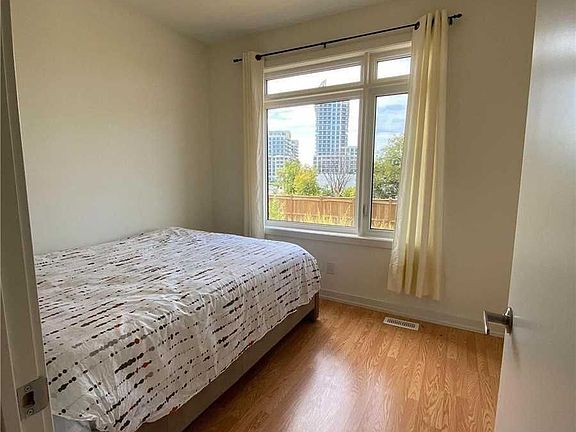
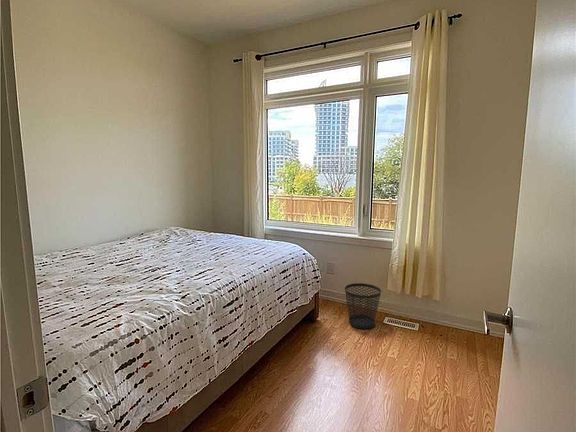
+ wastebasket (362, 306)
